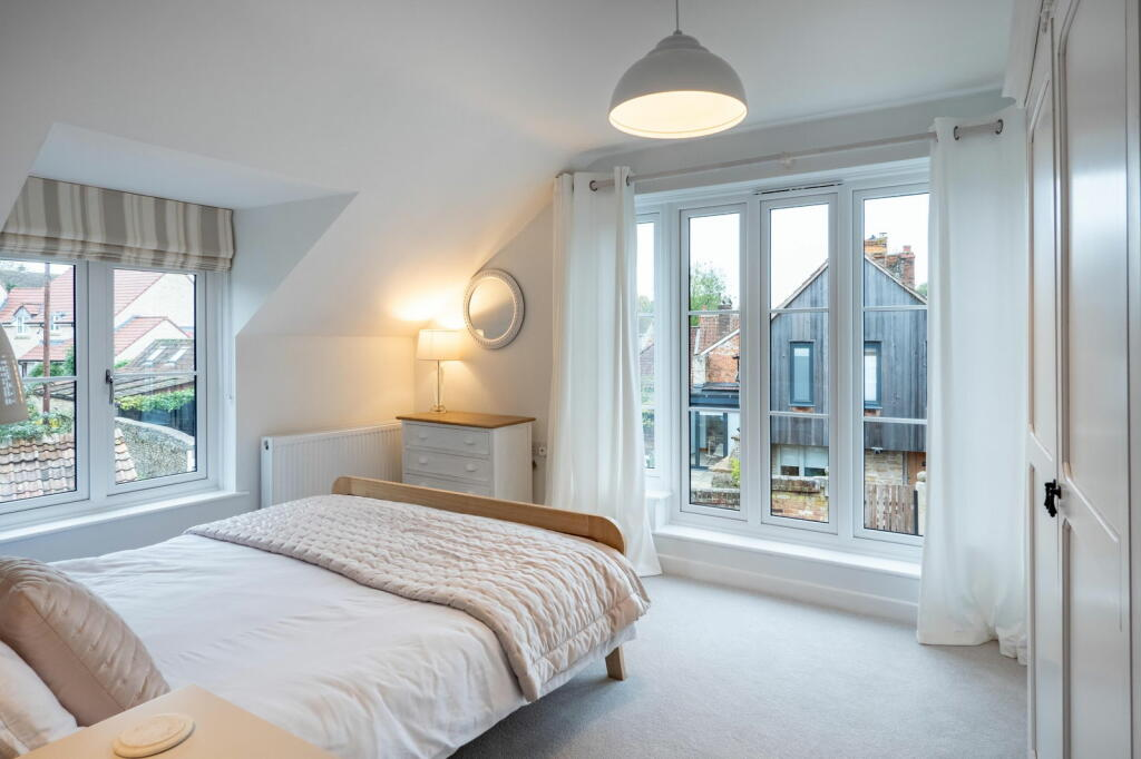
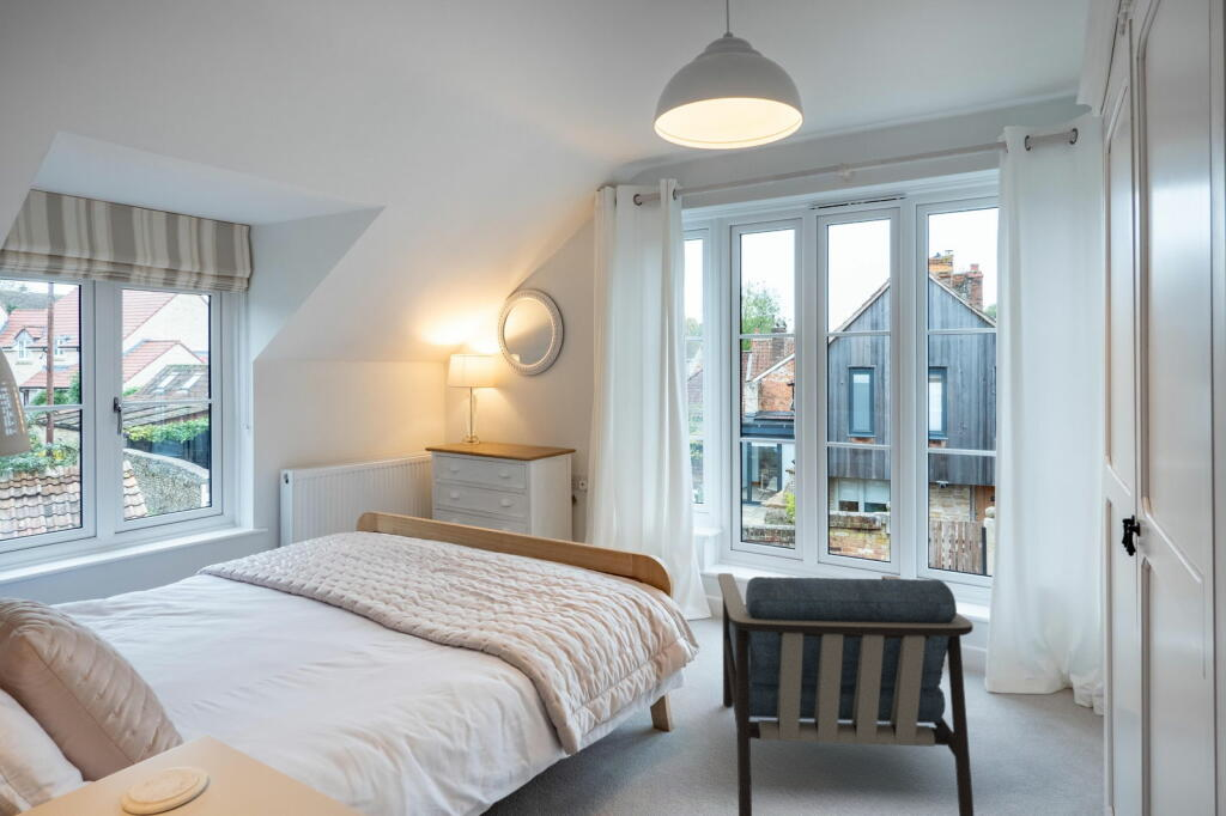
+ armchair (826, 657)
